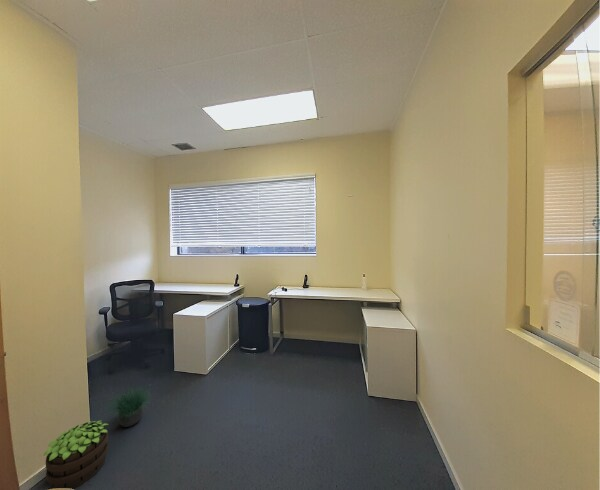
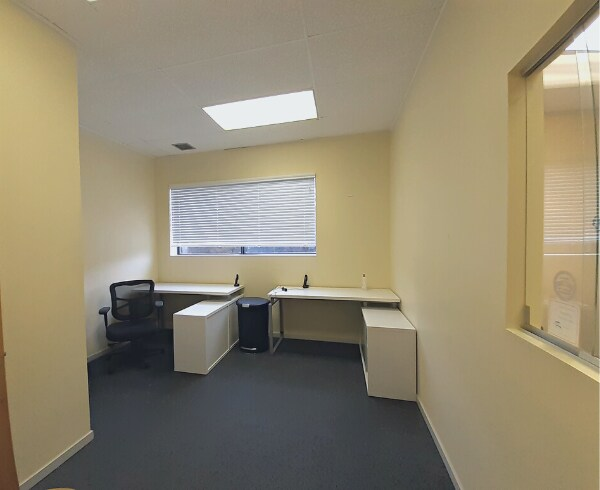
- potted plant (131, 400)
- potted plant (78, 450)
